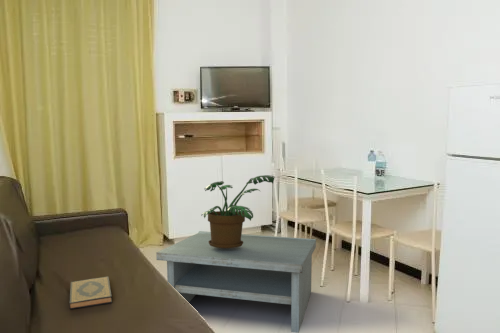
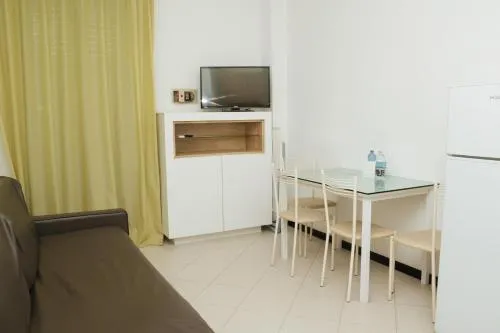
- hardback book (90, 291)
- potted plant (236, 214)
- coffee table (243, 272)
